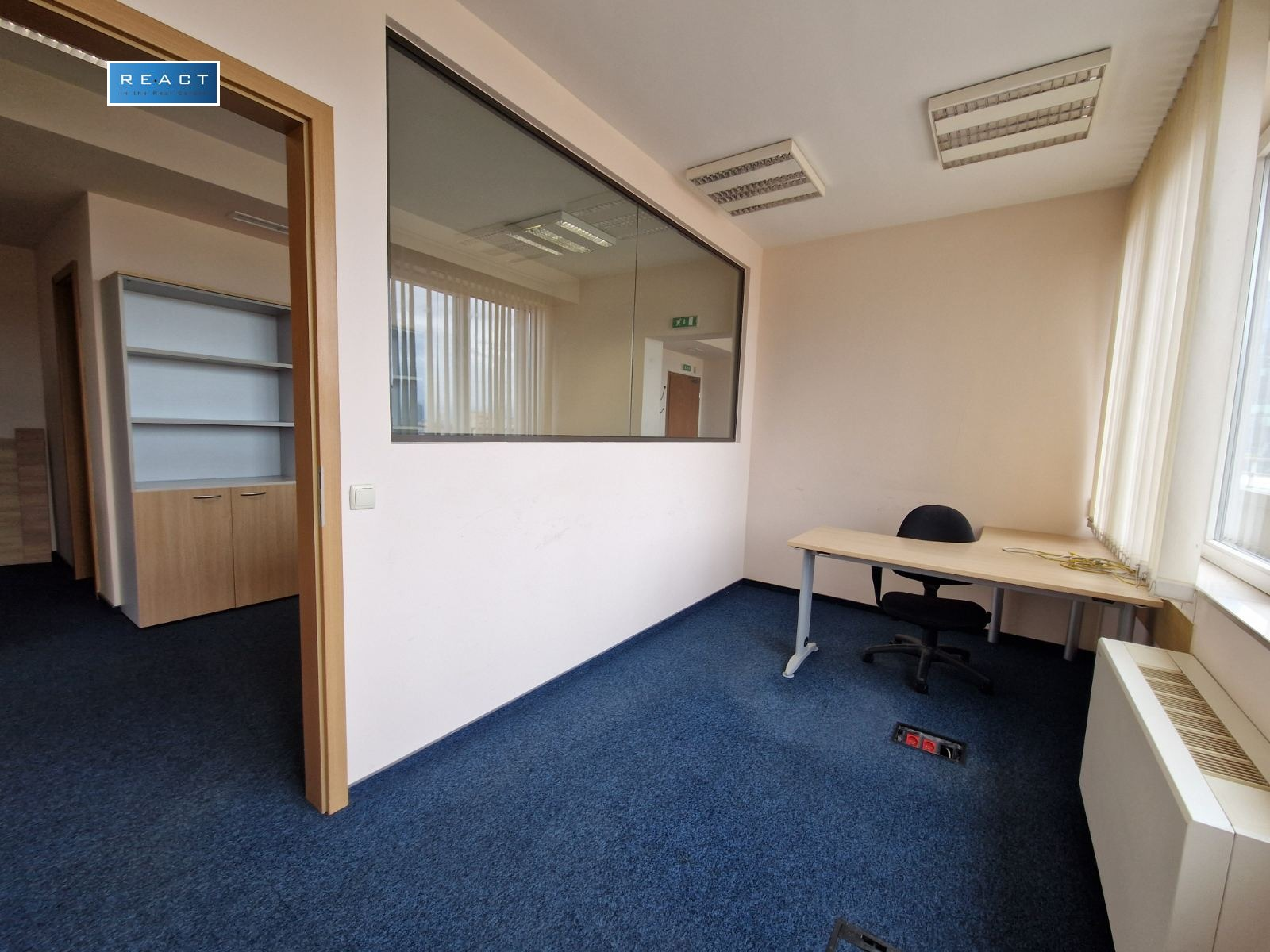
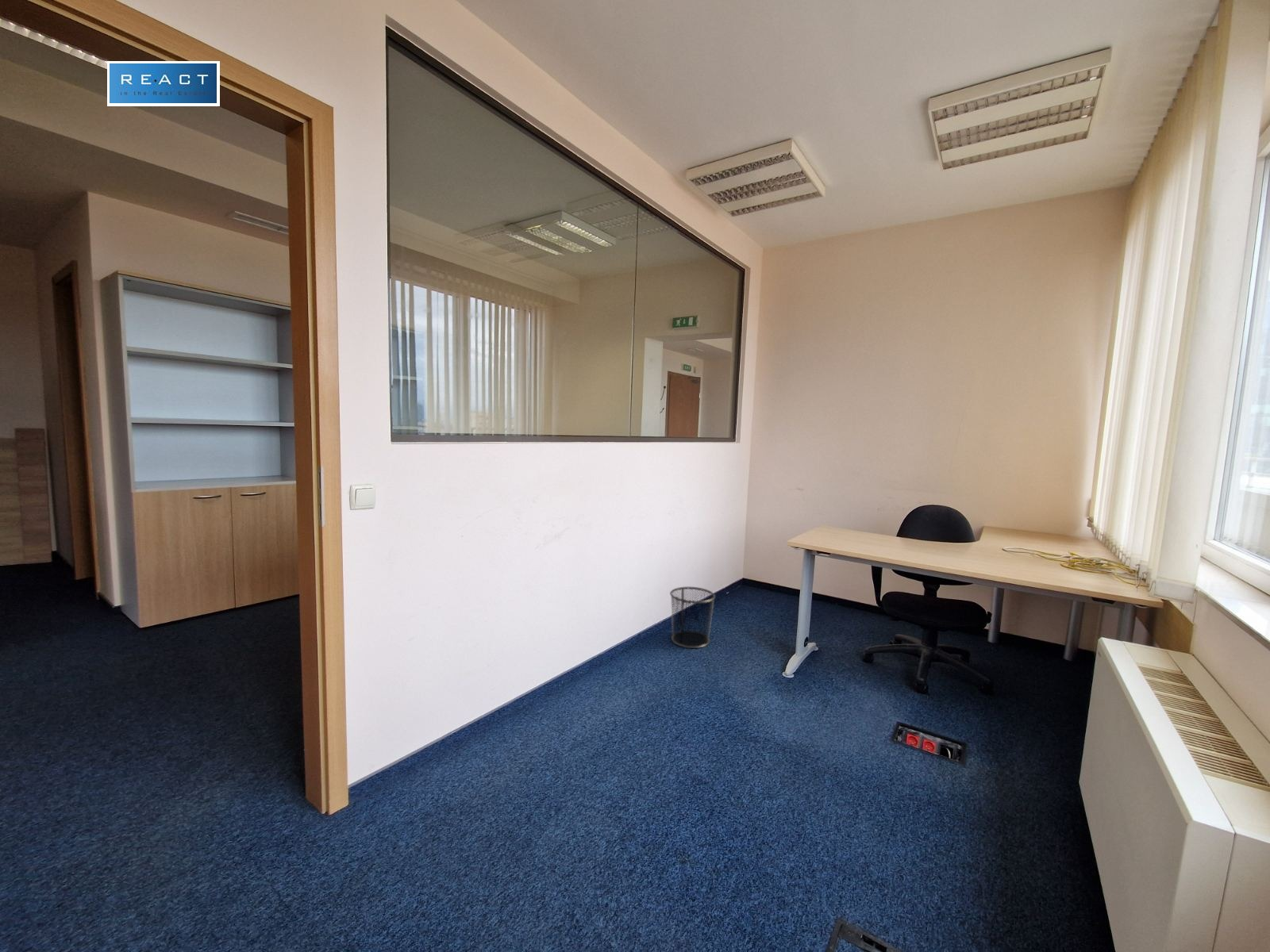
+ waste bin (691, 616)
